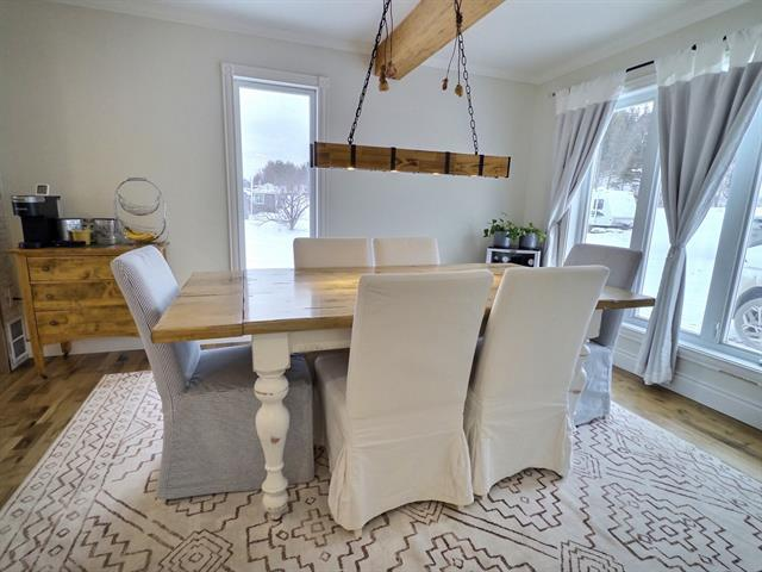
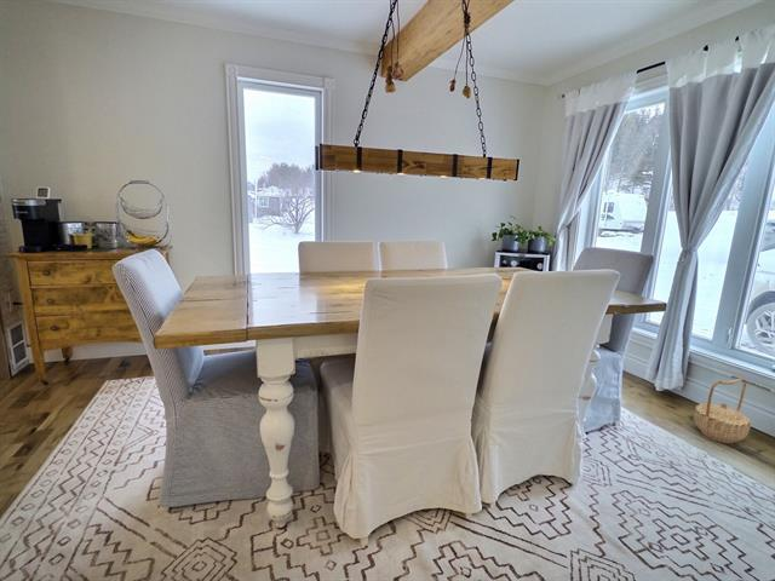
+ basket (723, 407)
